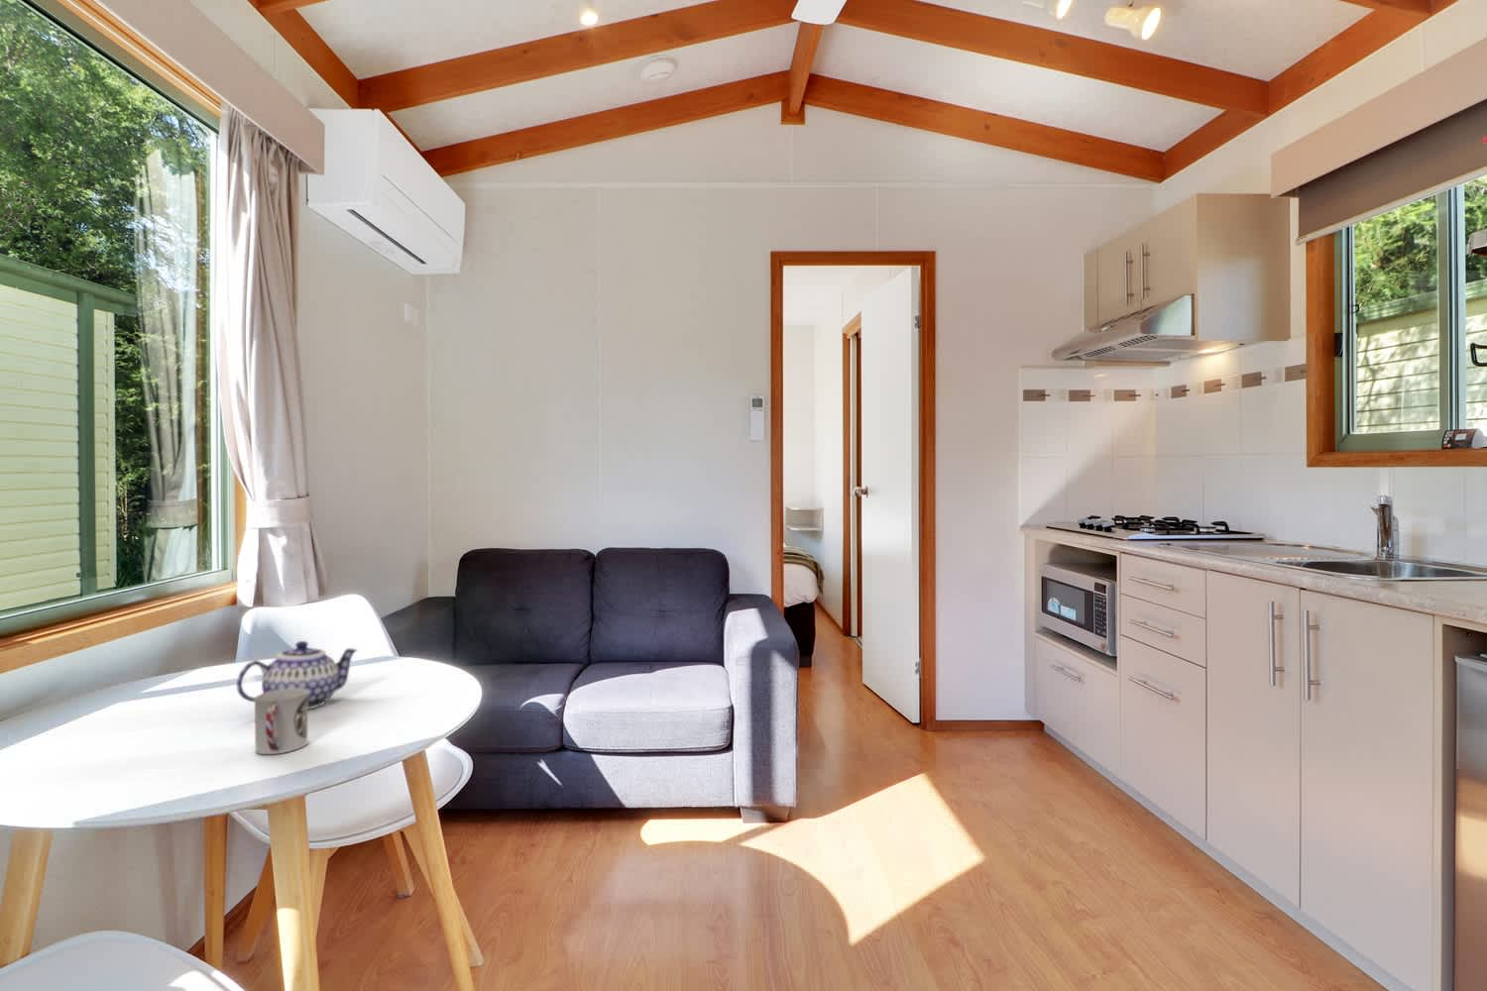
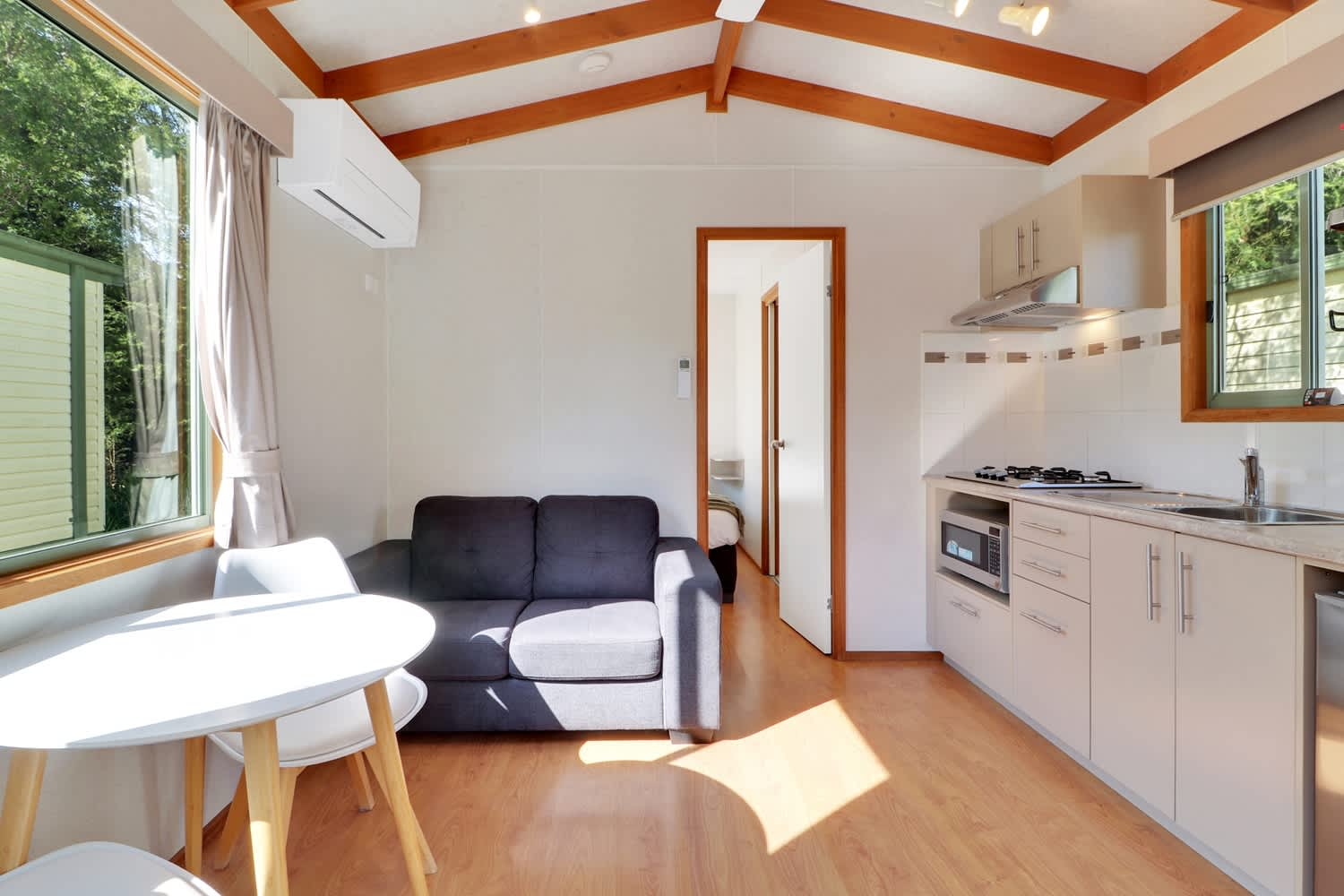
- cup (279, 723)
- teapot (300, 672)
